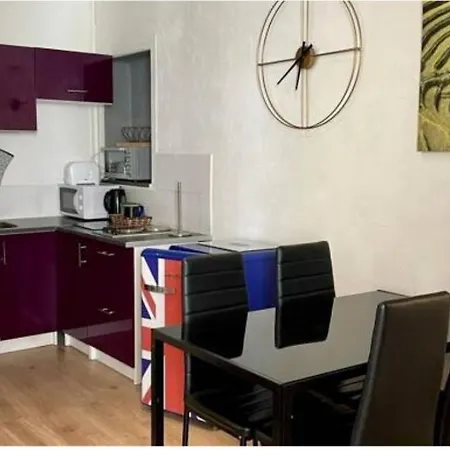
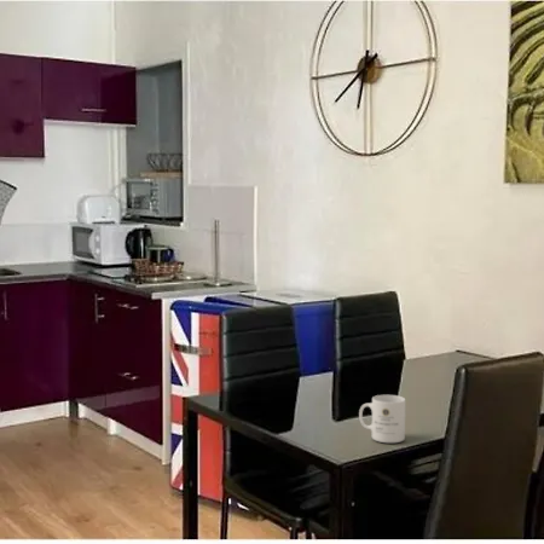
+ mug (381, 417)
